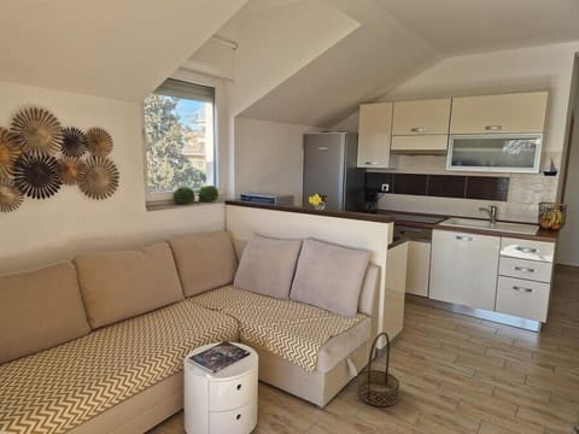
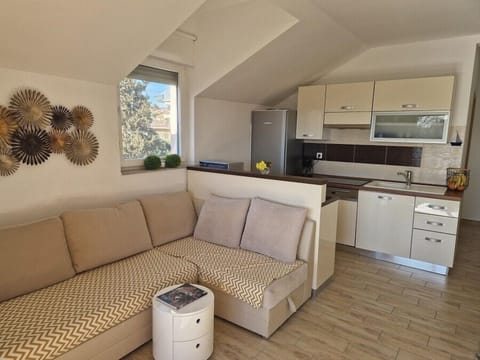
- basket (379, 370)
